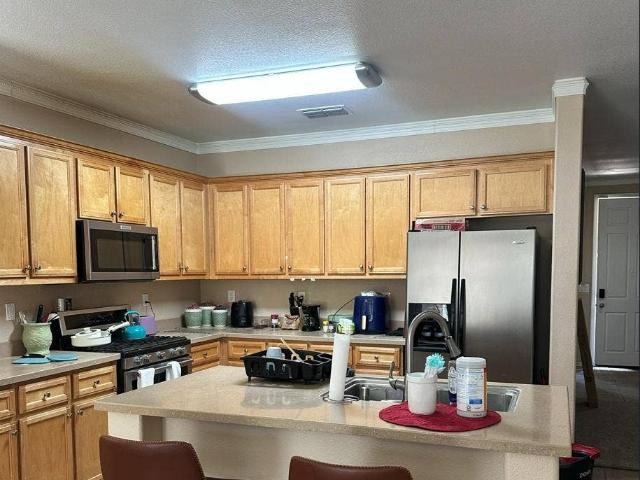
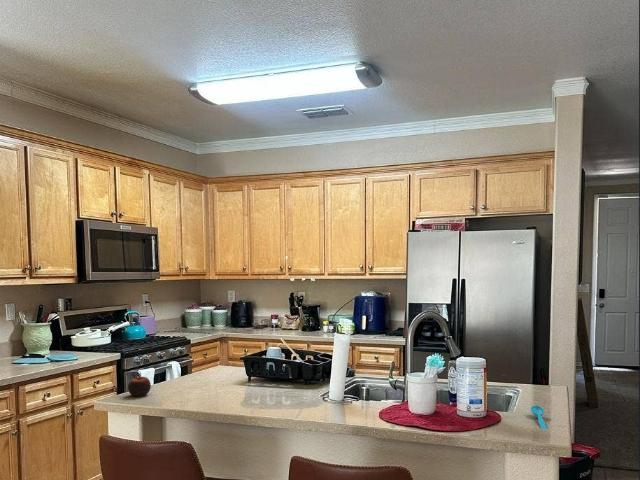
+ spoon (540, 419)
+ apple (139, 385)
